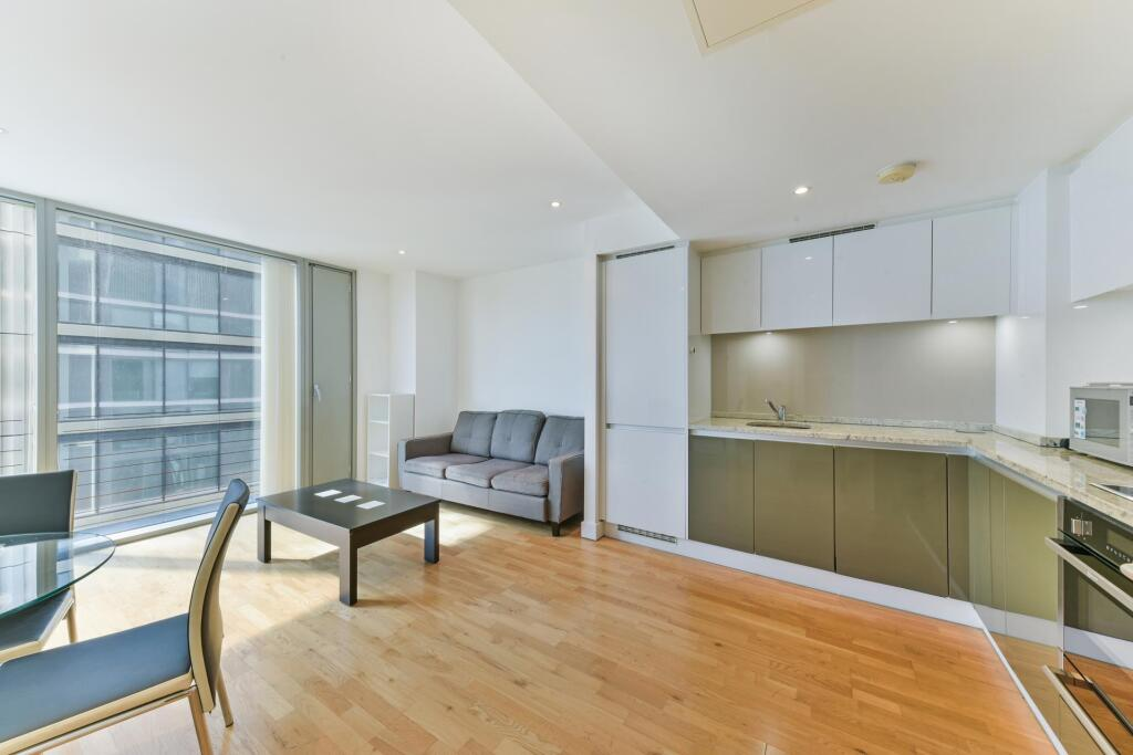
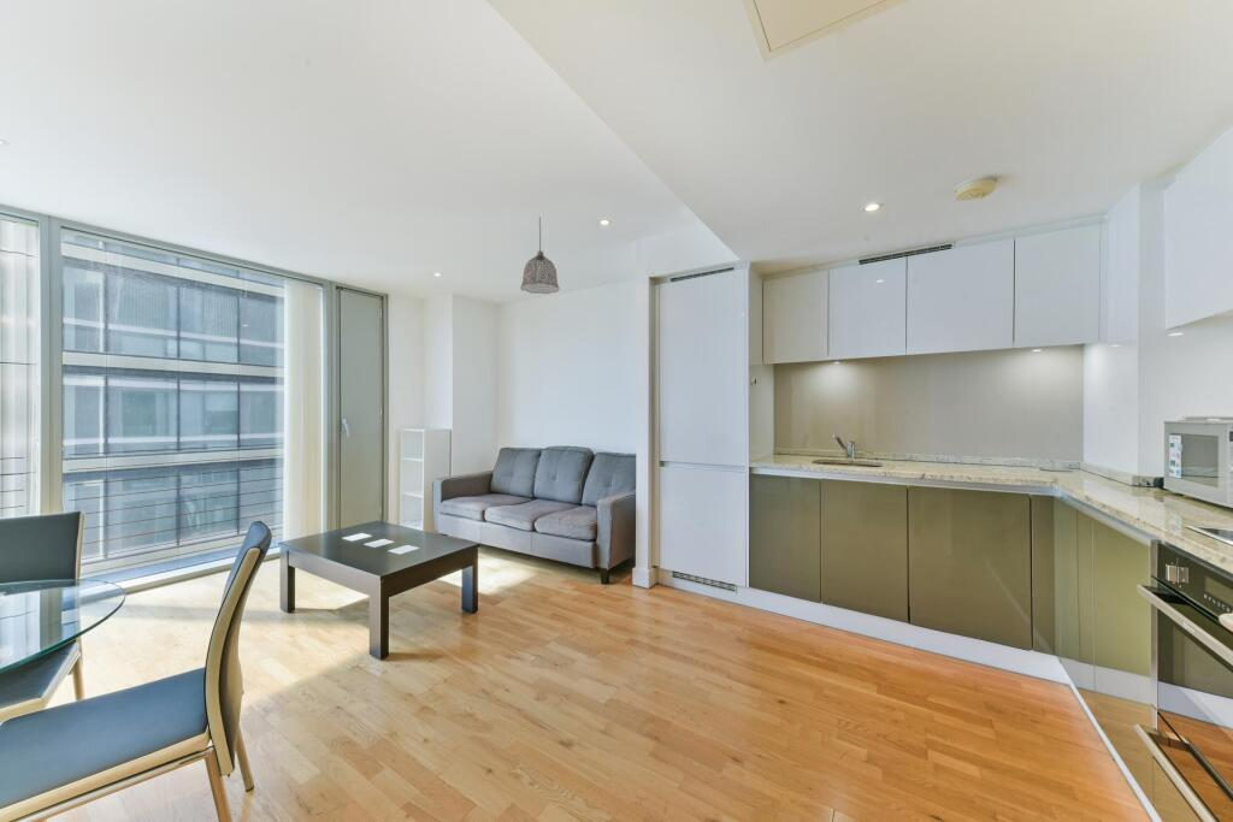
+ pendant lamp (539, 253)
